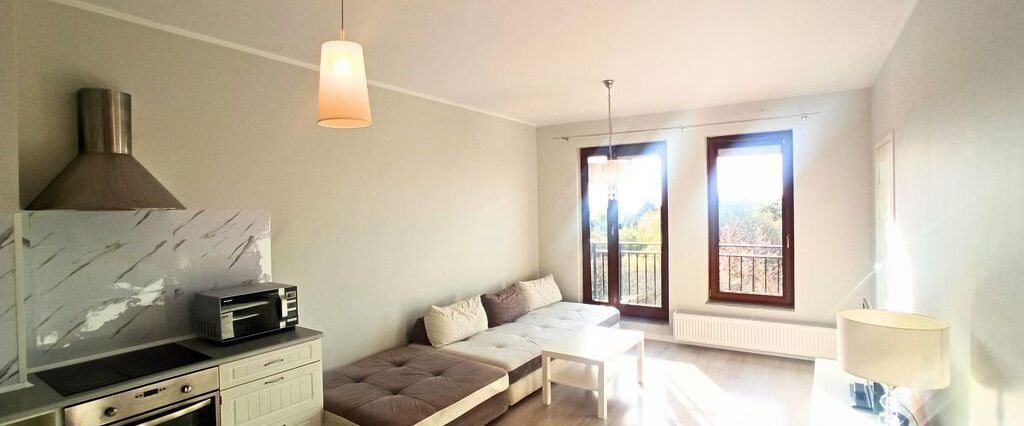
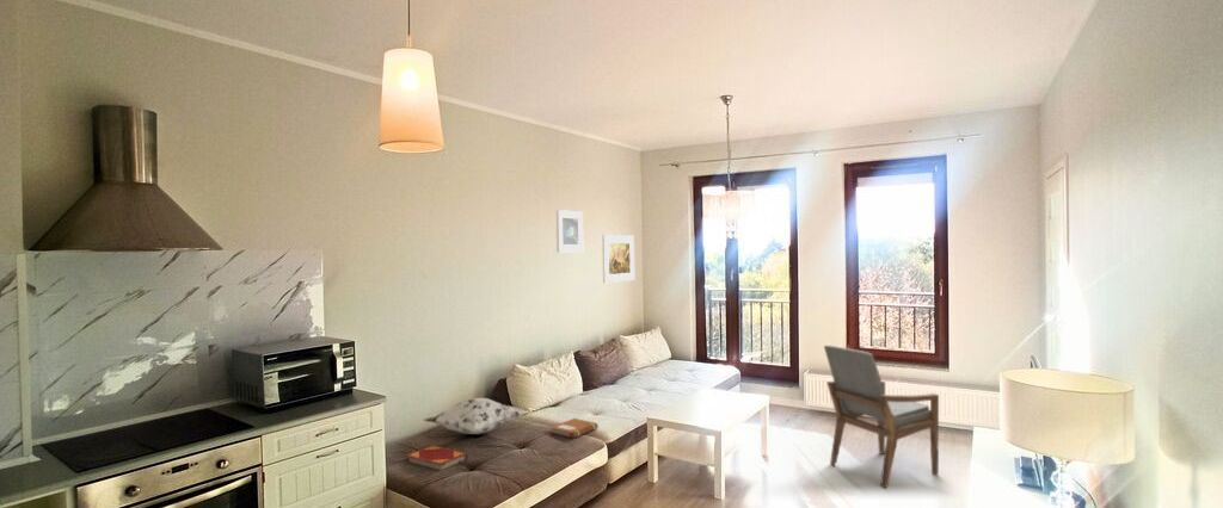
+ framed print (619, 258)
+ hardback book (436, 457)
+ decorative pillow (475, 416)
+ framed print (570, 231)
+ notebook (573, 428)
+ armchair (878, 407)
